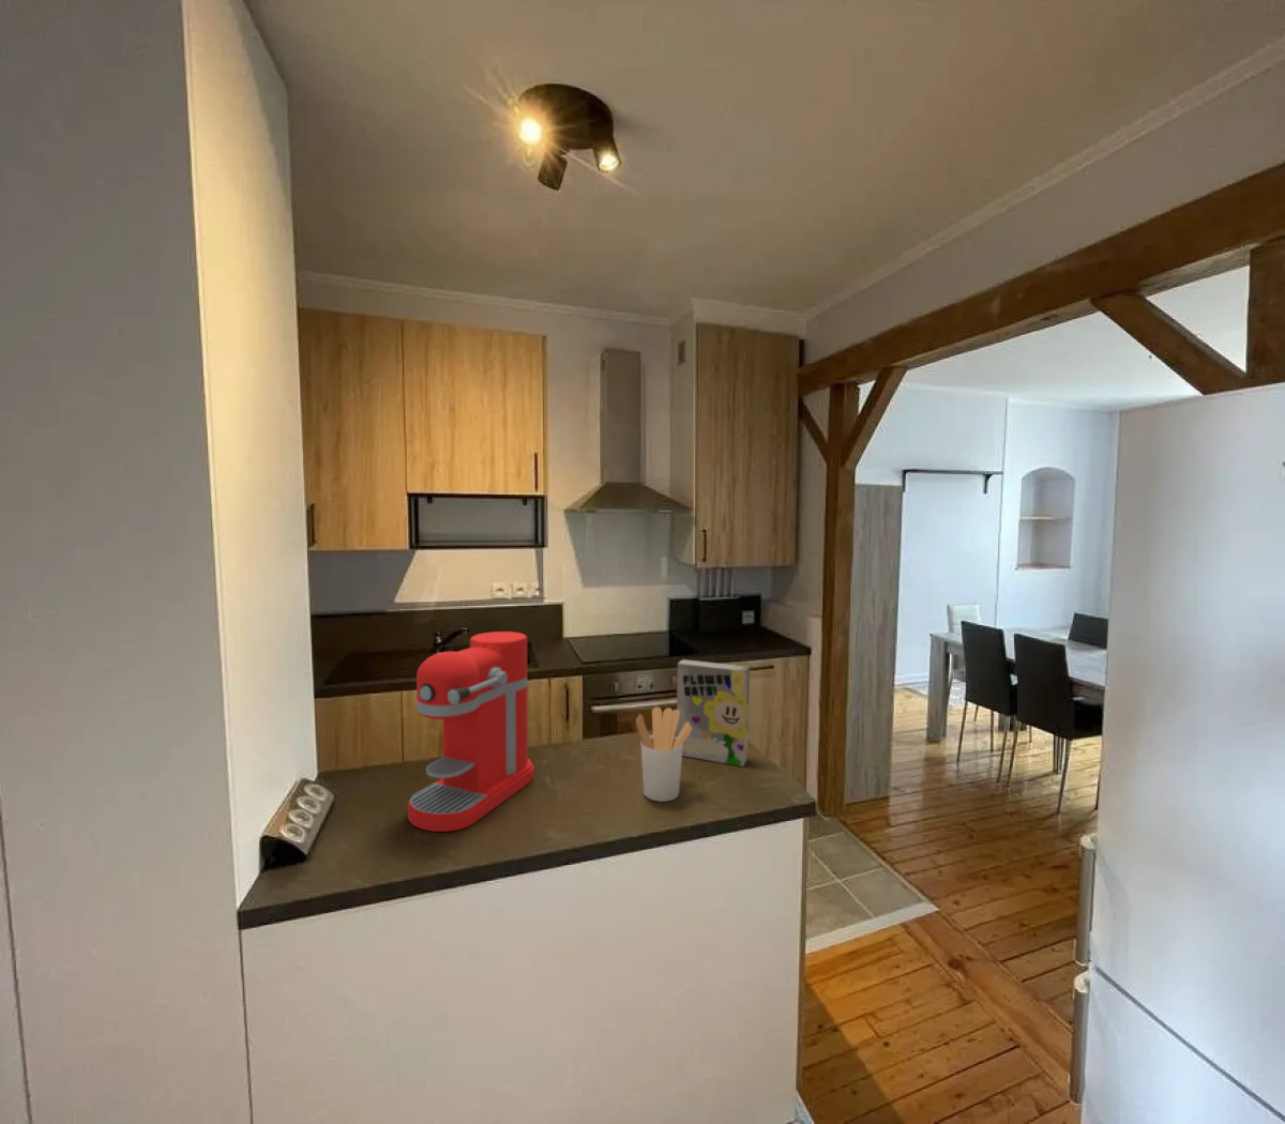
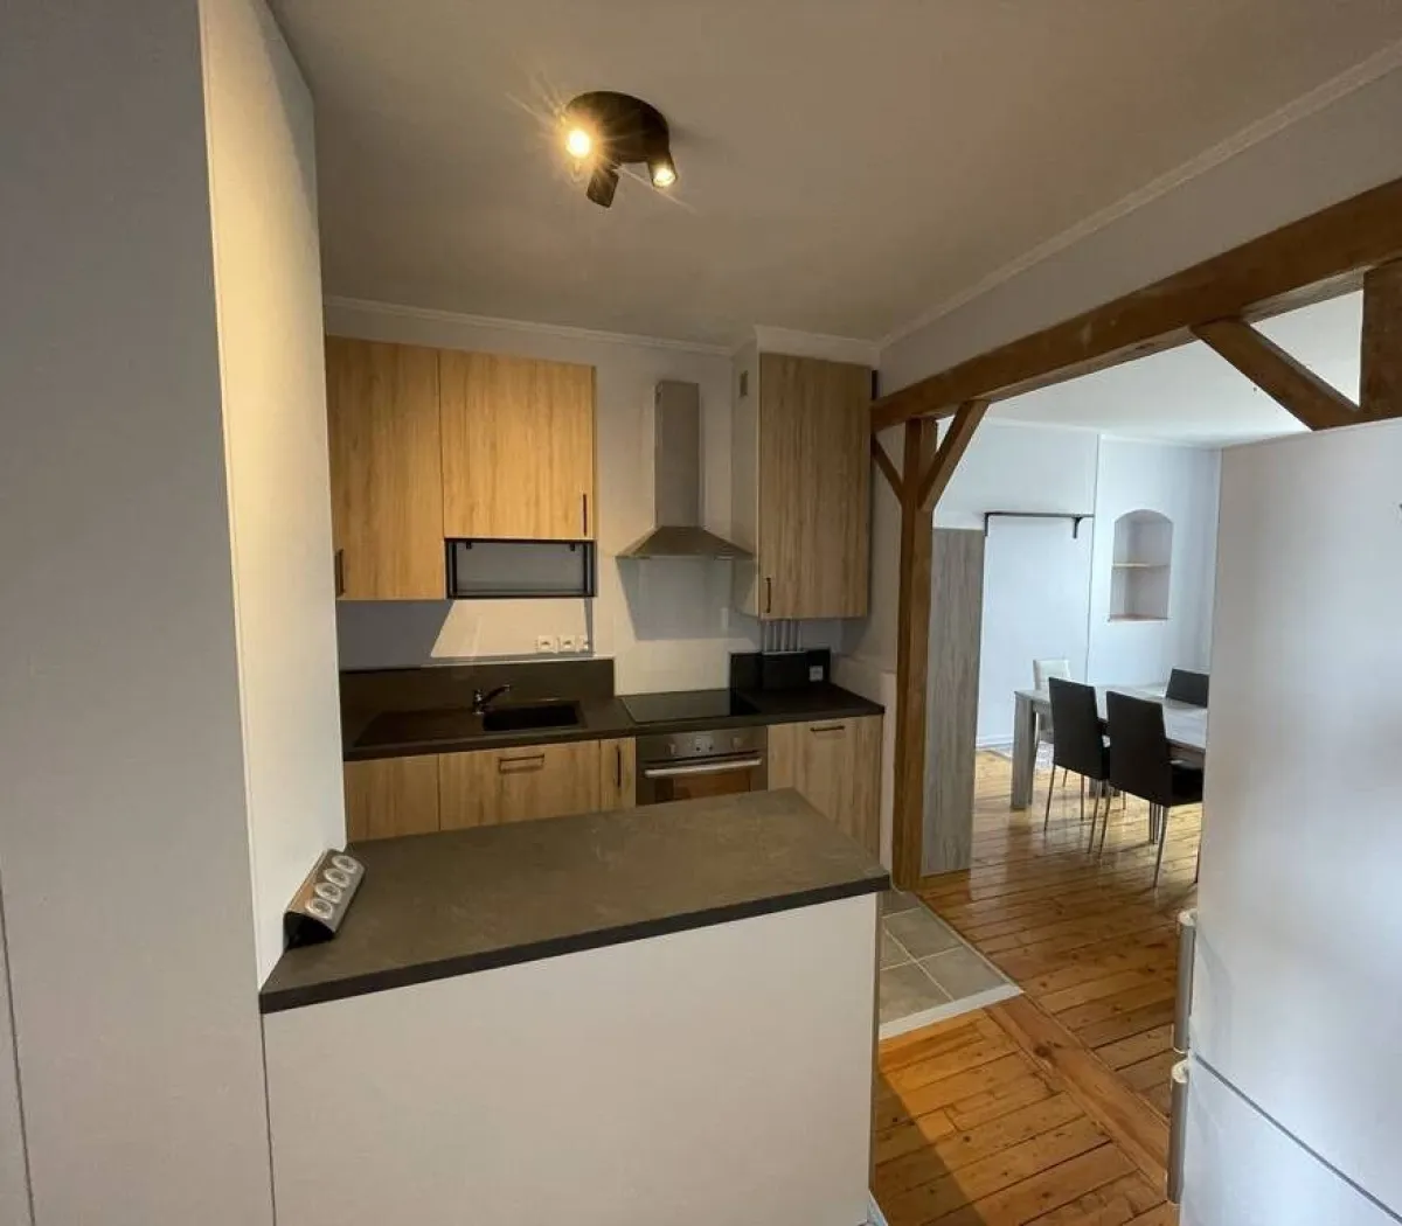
- cereal box (712, 711)
- utensil holder (663, 750)
- coffee maker (474, 721)
